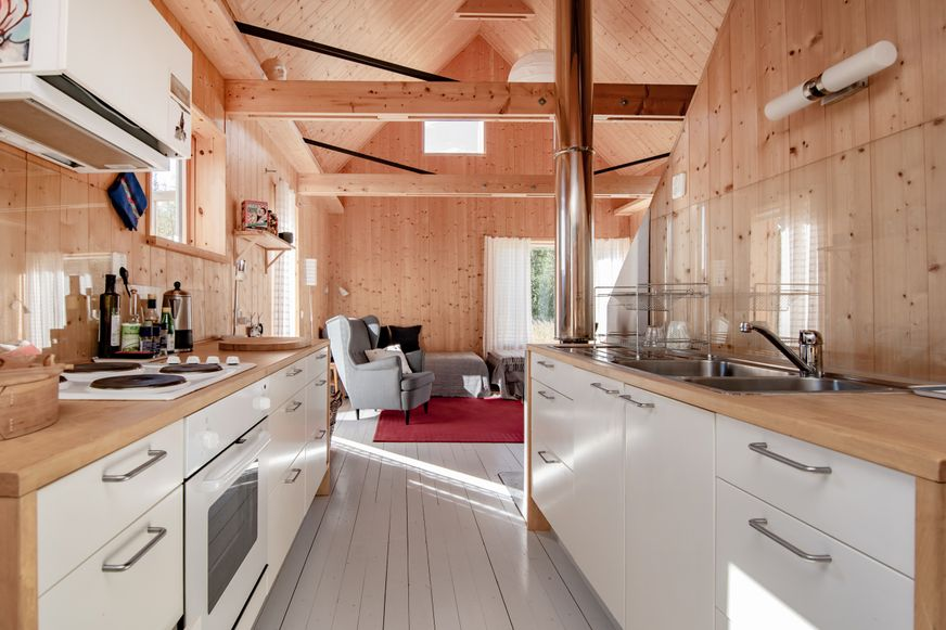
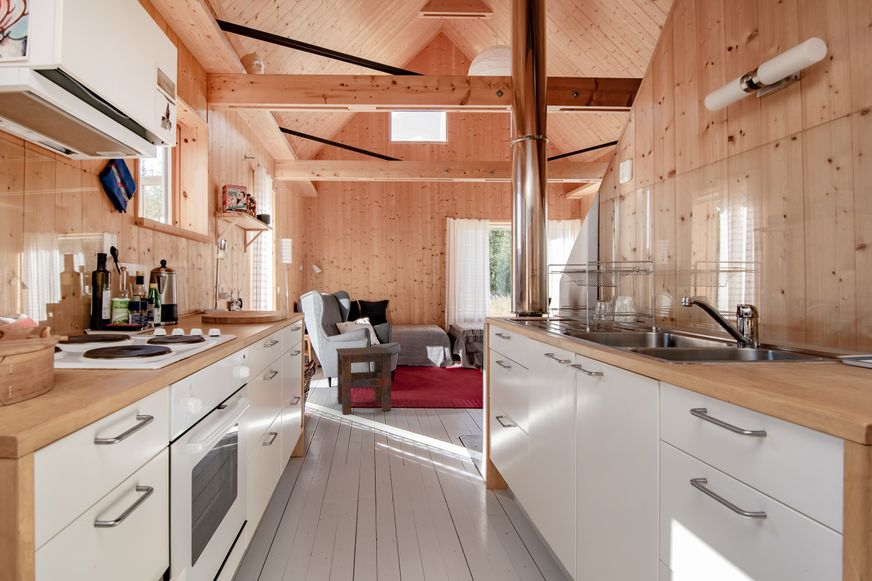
+ side table (363, 378)
